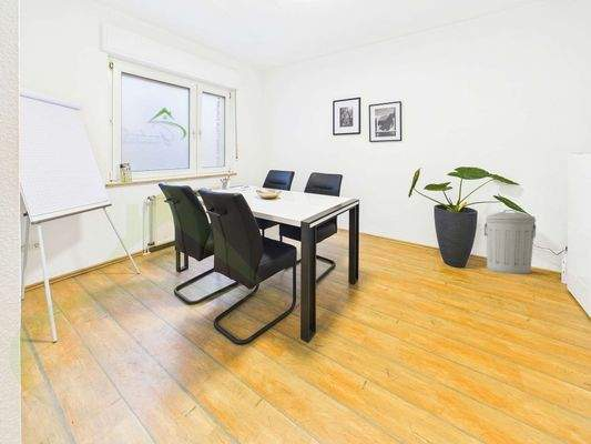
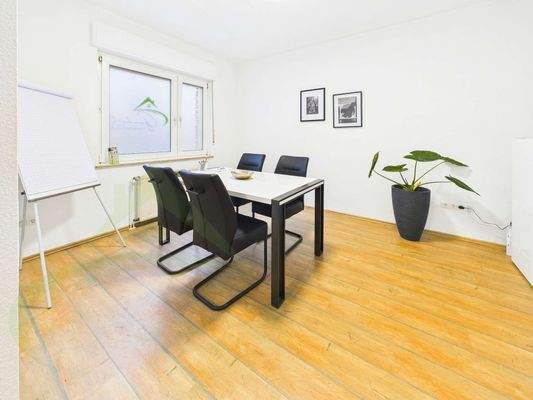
- trash can (509, 240)
